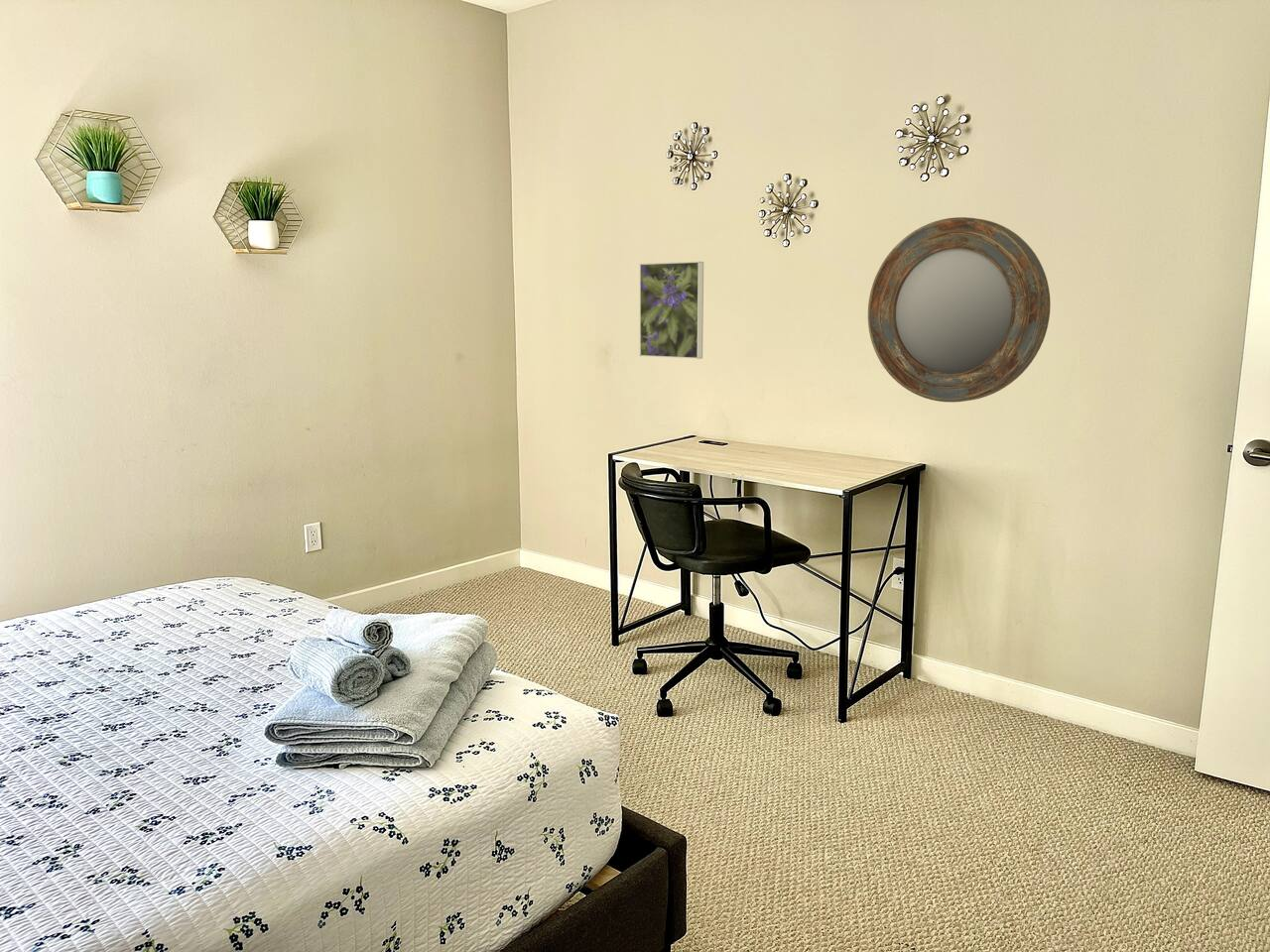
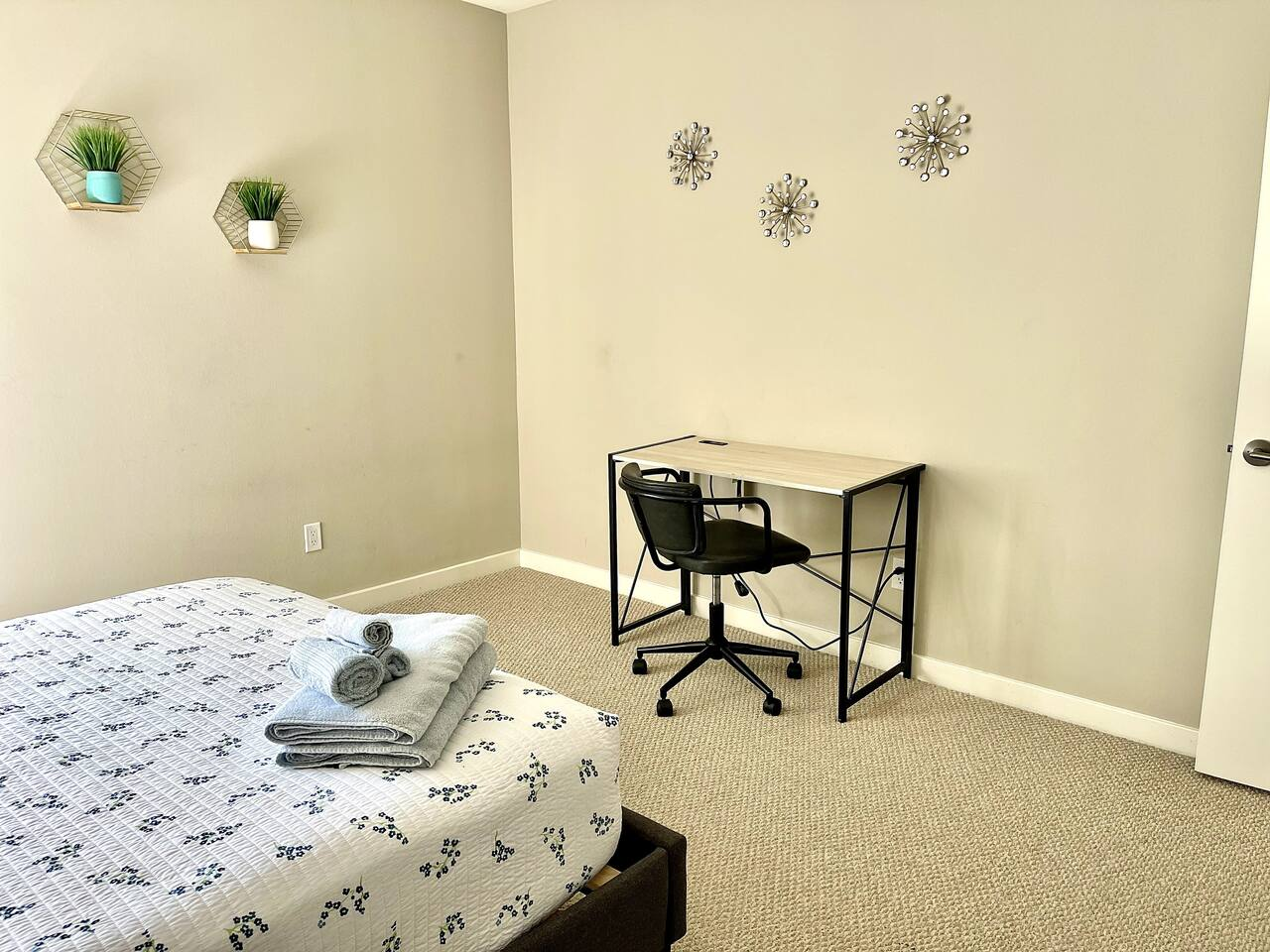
- home mirror (952, 310)
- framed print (670, 310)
